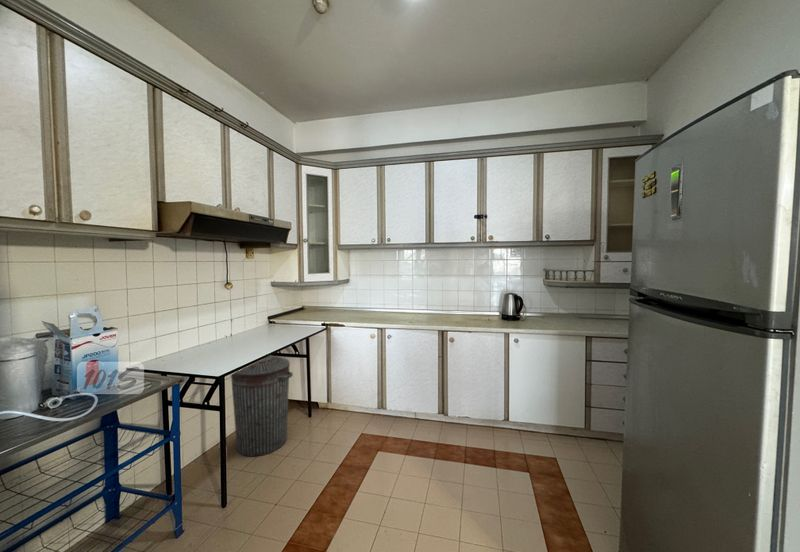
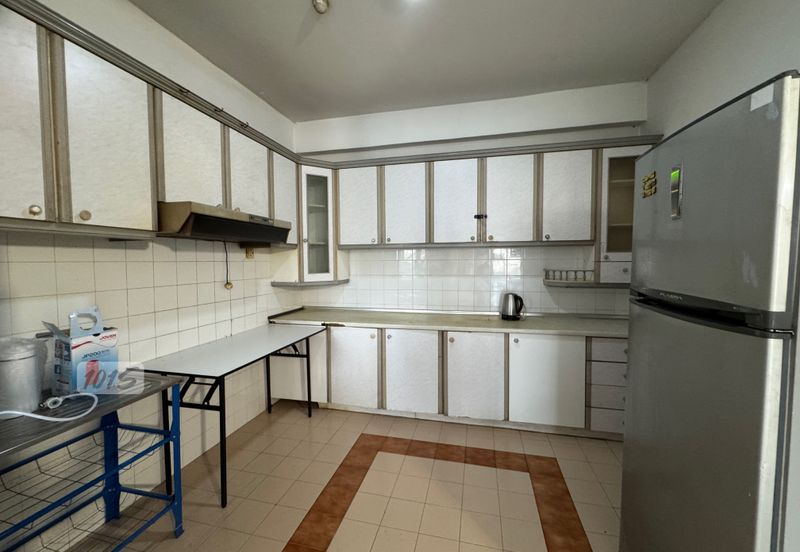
- trash can (261, 398)
